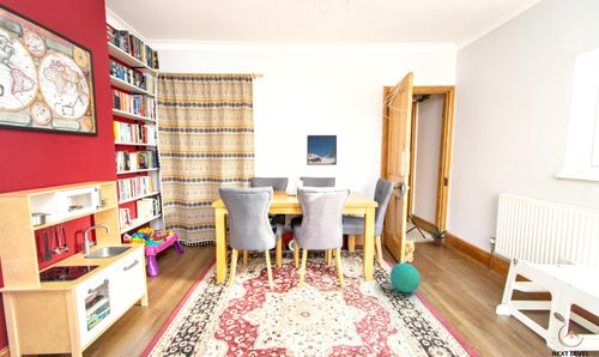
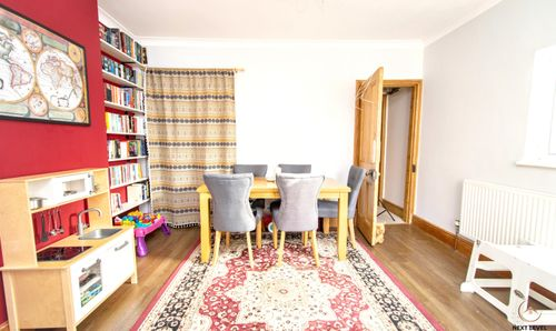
- ball (404, 277)
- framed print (321, 150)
- potted plant (437, 236)
